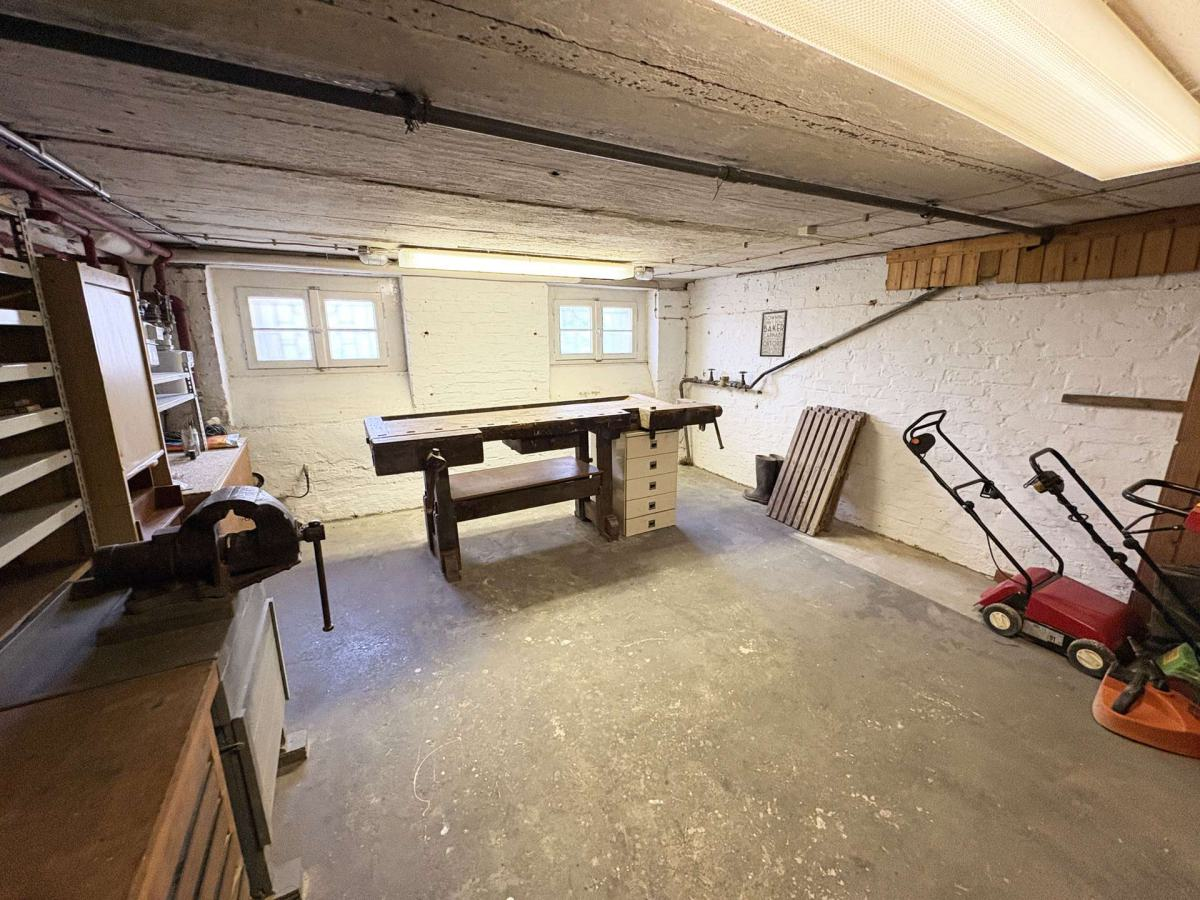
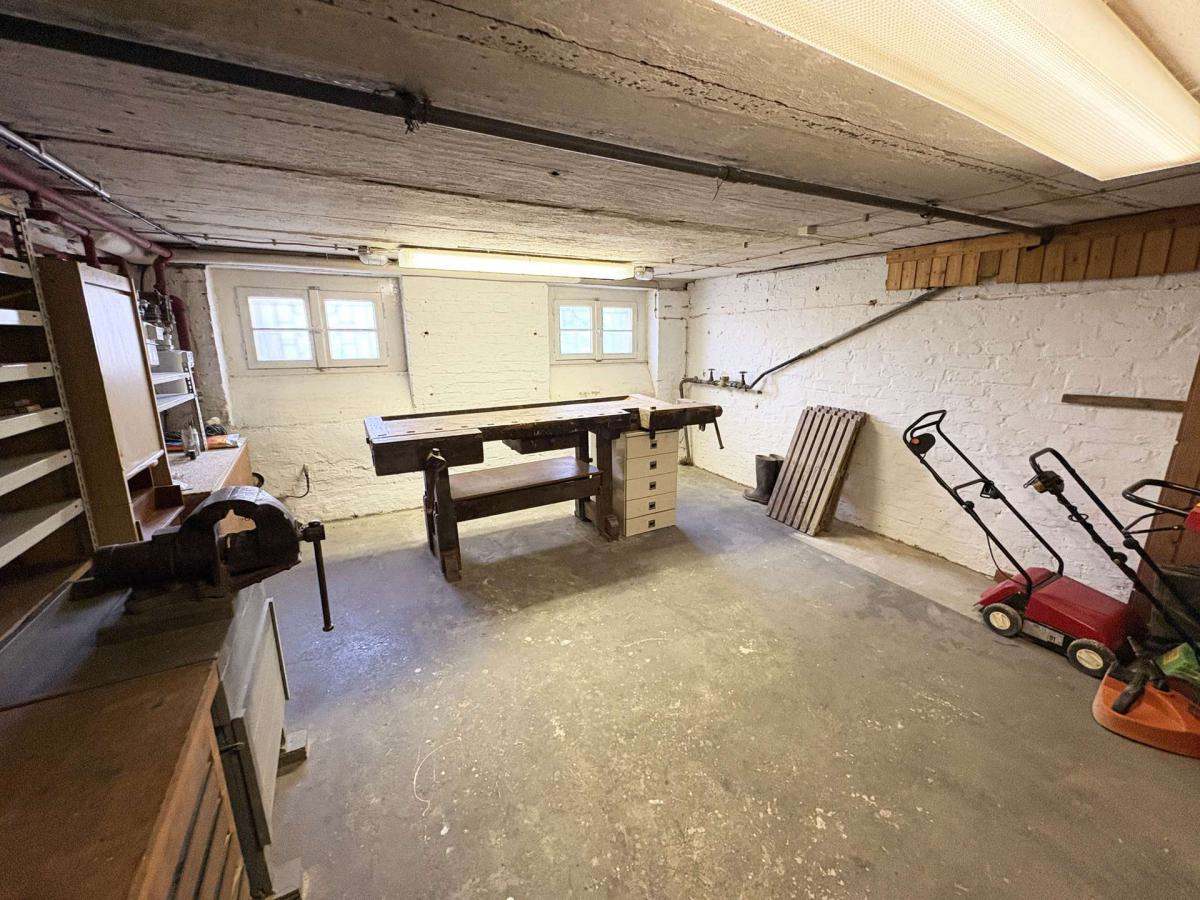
- wall art (773, 334)
